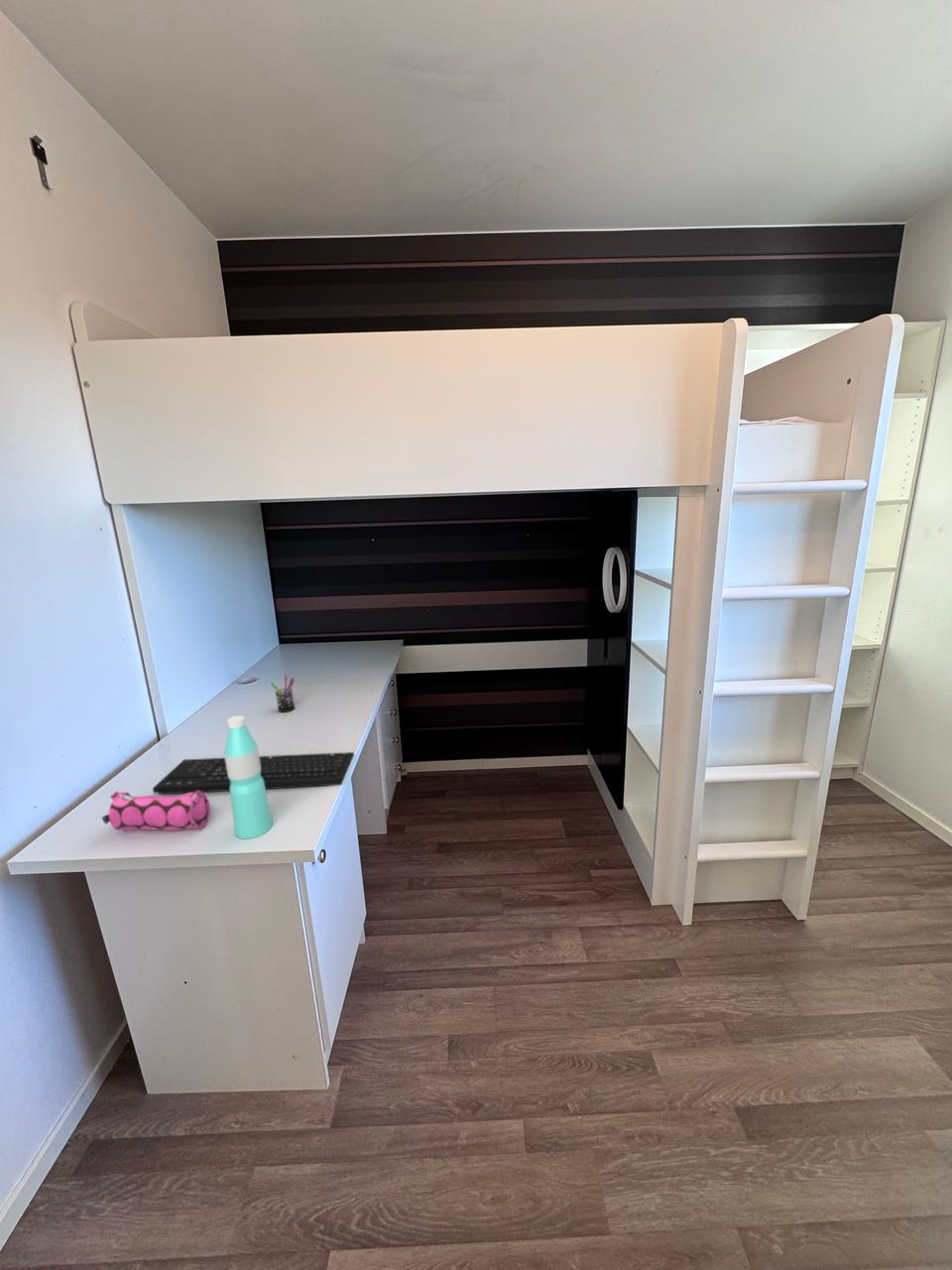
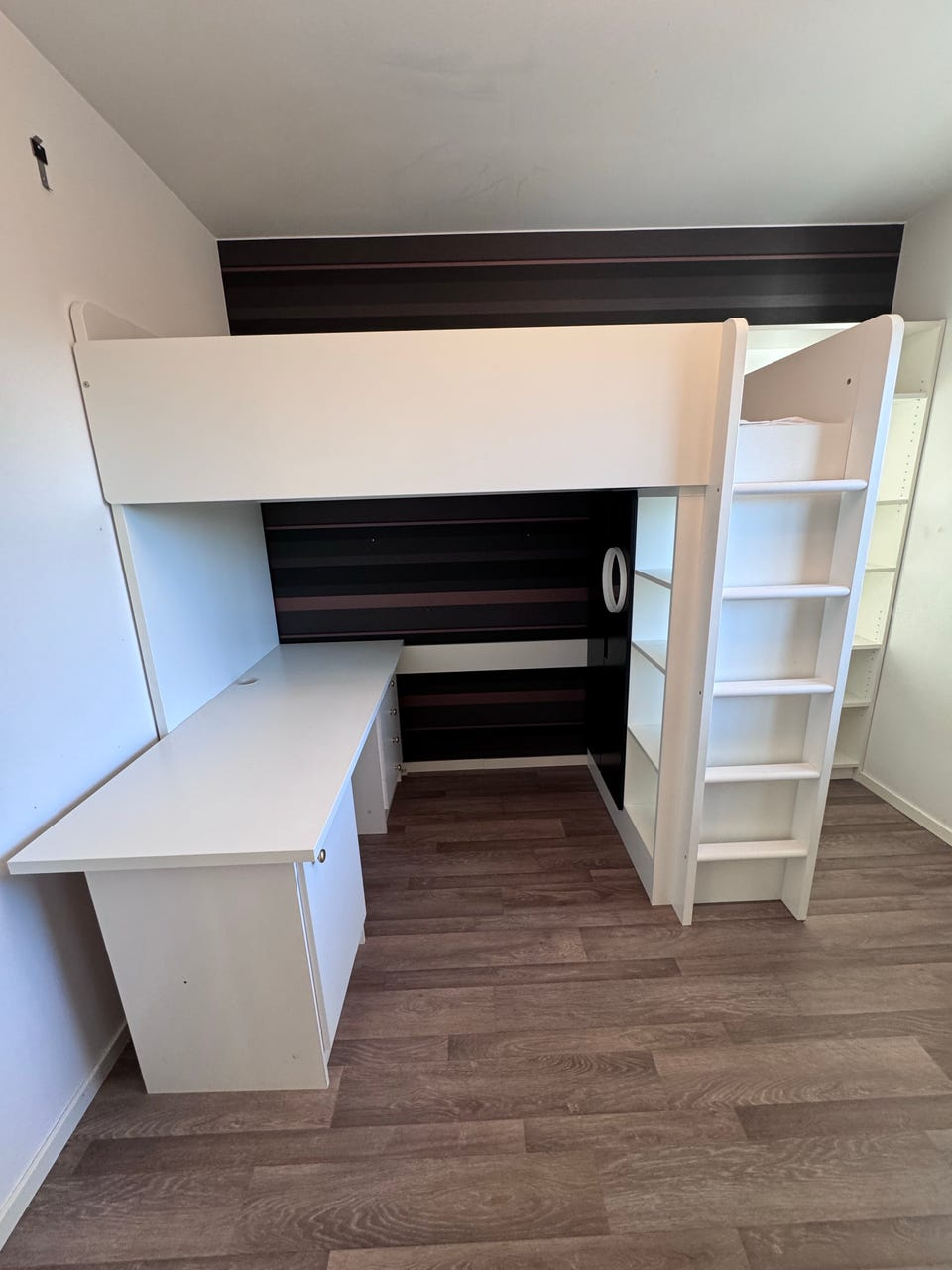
- pencil case (160, 809)
- water bottle (245, 775)
- keyboard (261, 770)
- pen holder (282, 693)
